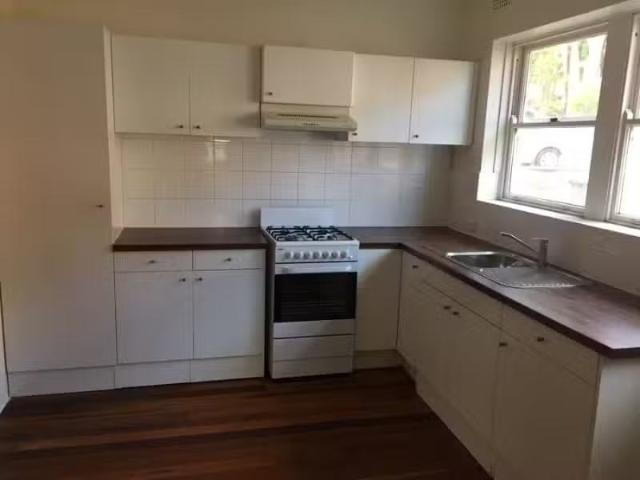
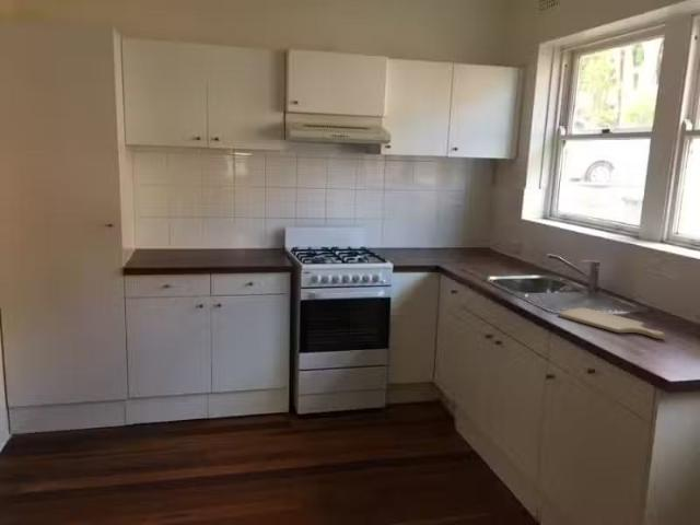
+ chopping board (612, 323)
